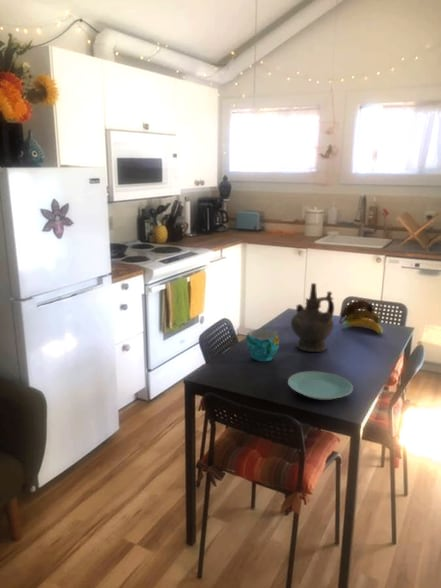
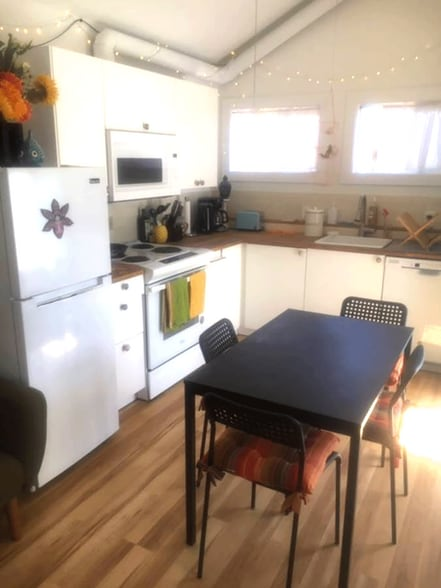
- plate (319, 387)
- banana (362, 315)
- cup (260, 345)
- ceremonial vessel (314, 315)
